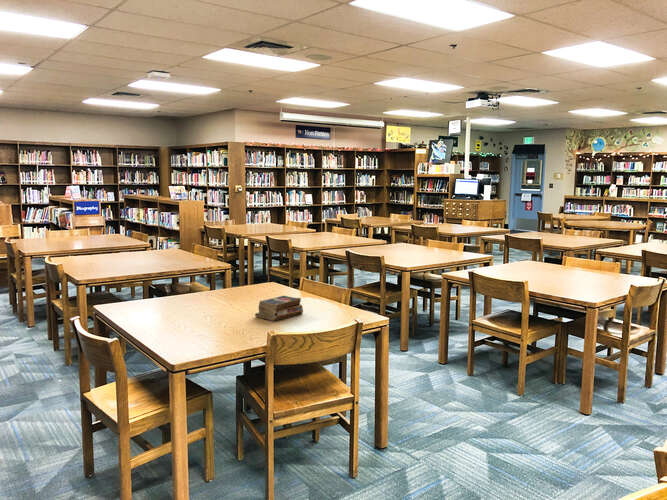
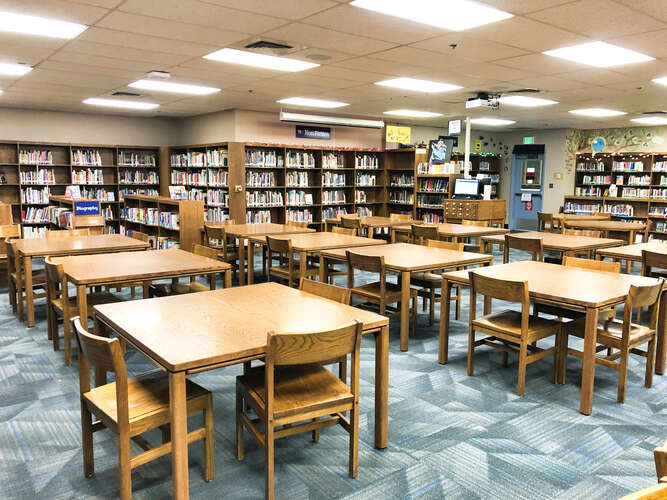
- books (279, 306)
